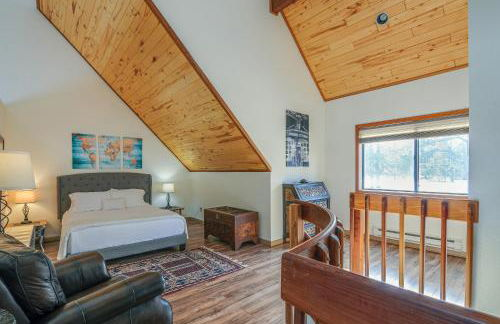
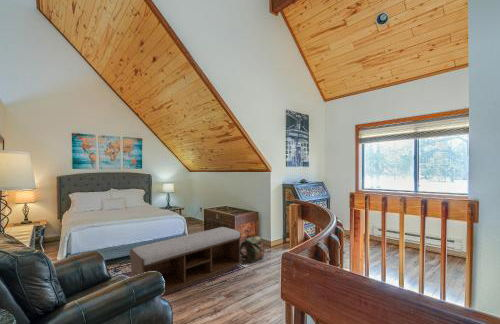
+ bench (191, 258)
+ backpack (250, 247)
